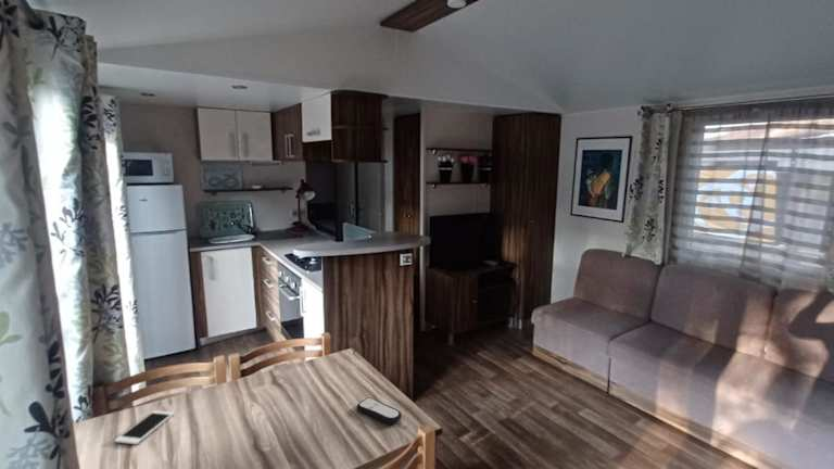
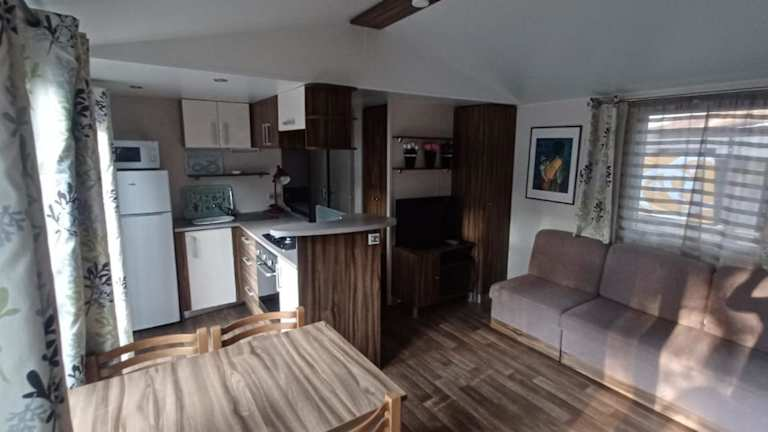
- cell phone (146, 426)
- remote control (379, 410)
